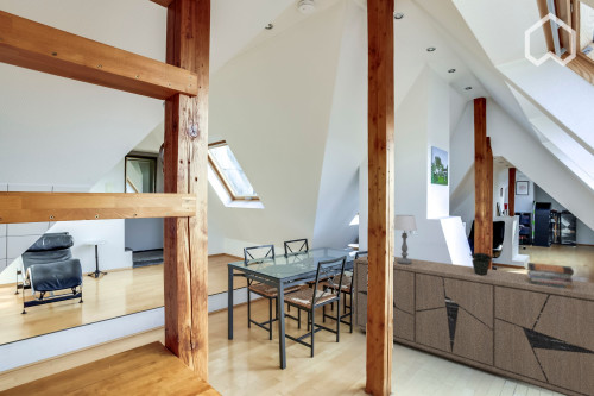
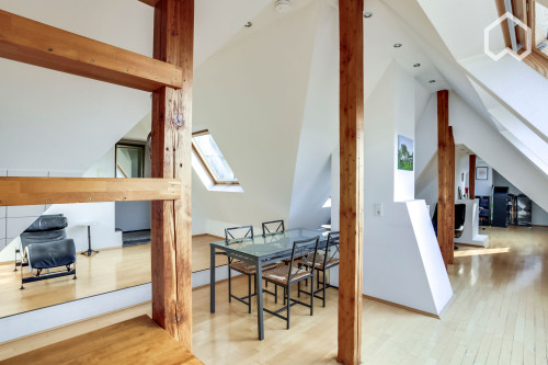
- sideboard (457, 310)
- book stack (549, 275)
- potted plant (481, 254)
- table lamp (404, 239)
